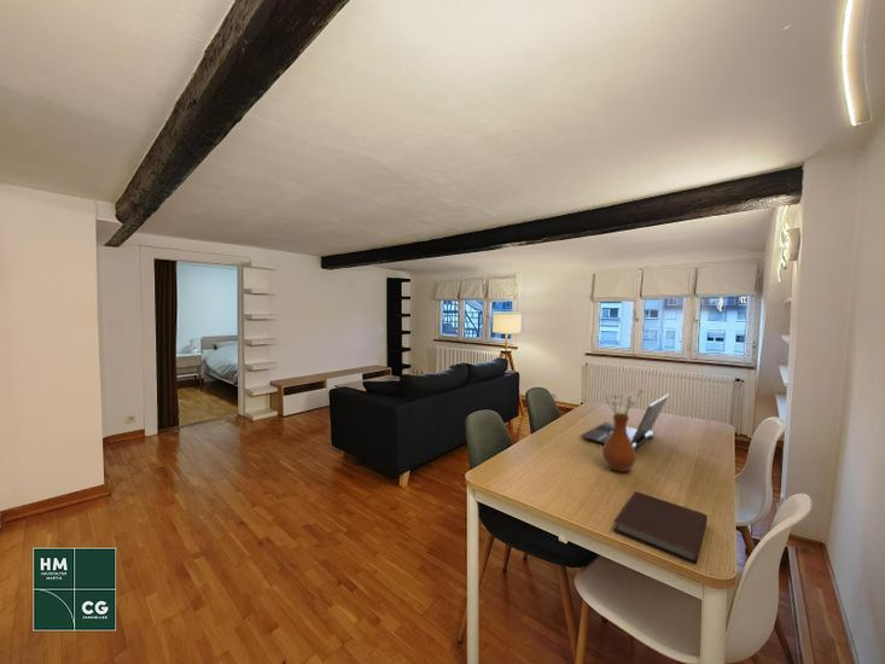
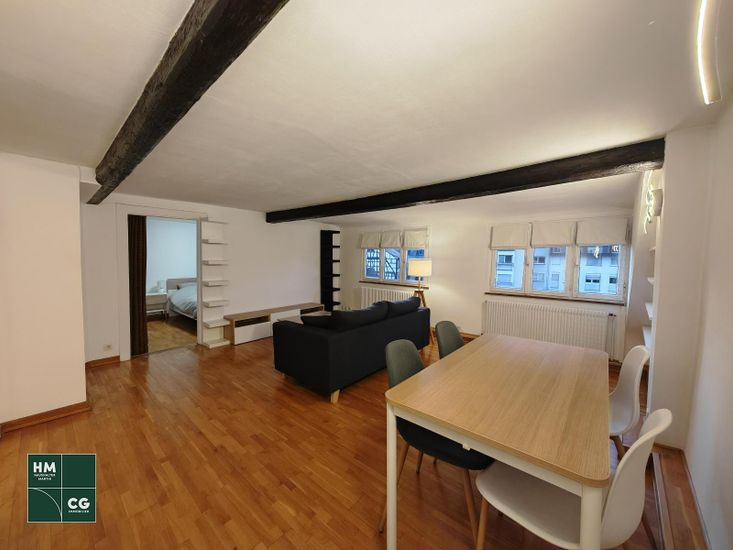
- notebook (660, 522)
- vase (622, 429)
- laptop (627, 427)
